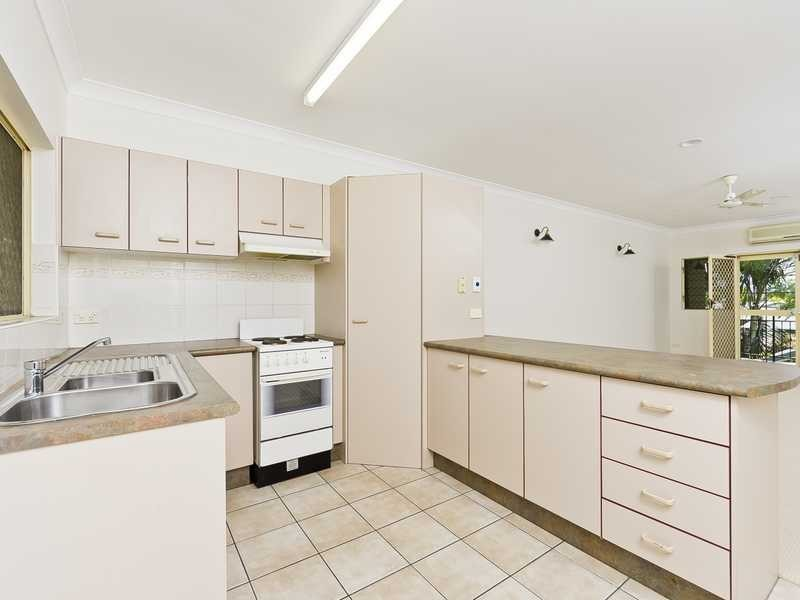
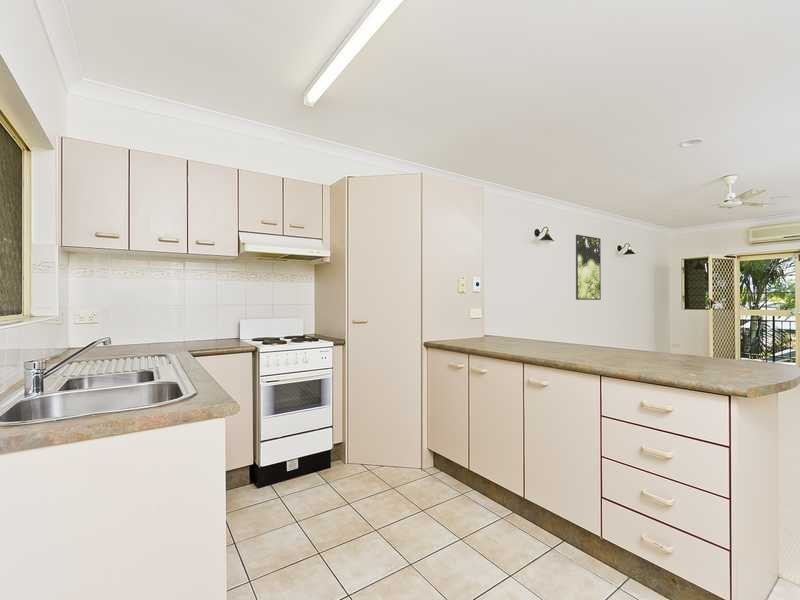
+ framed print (588, 268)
